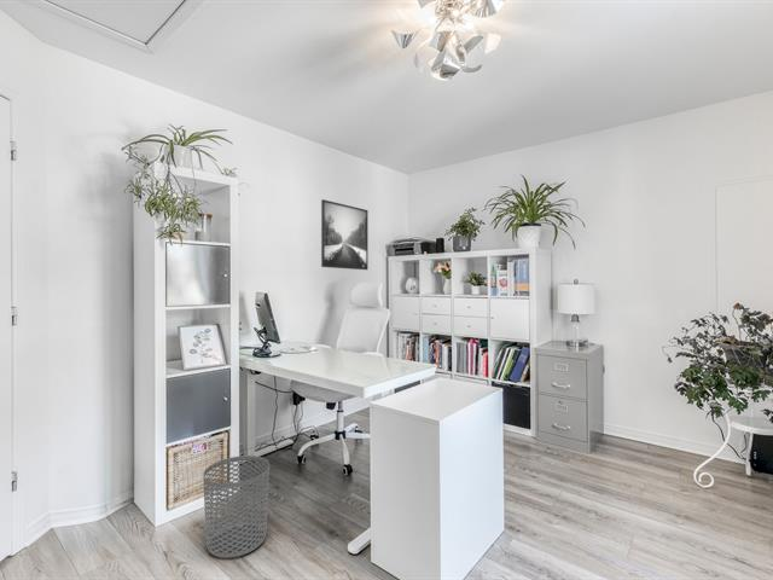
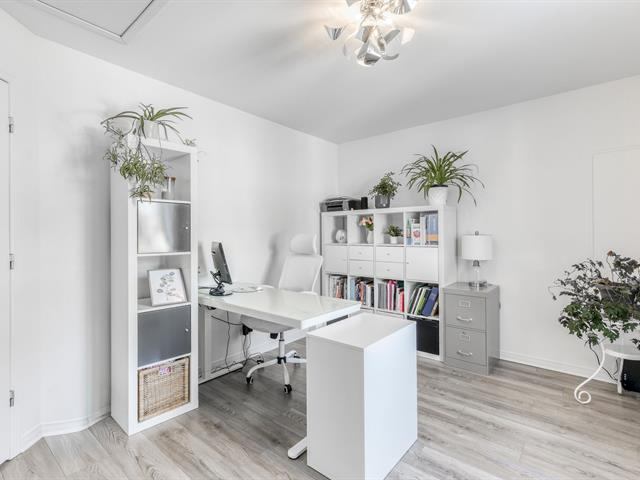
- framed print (345, 237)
- waste bin (237, 505)
